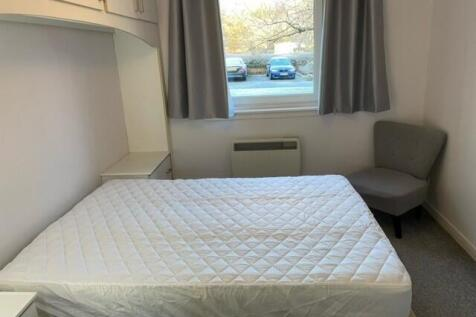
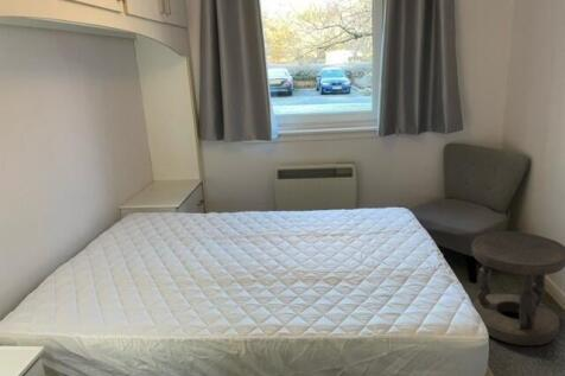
+ stool (522, 283)
